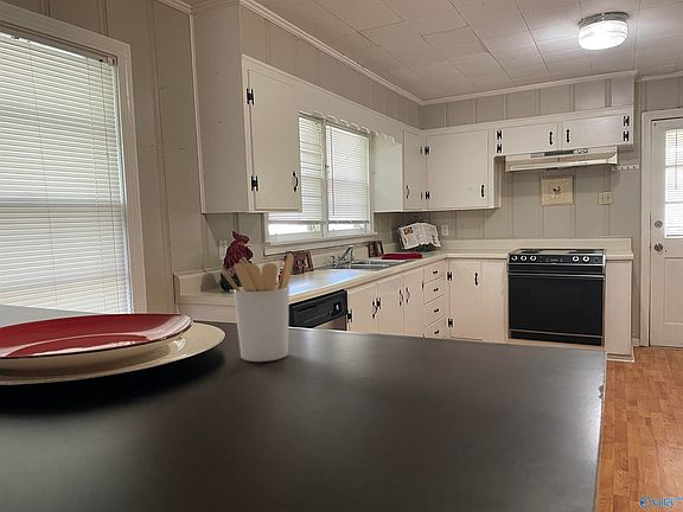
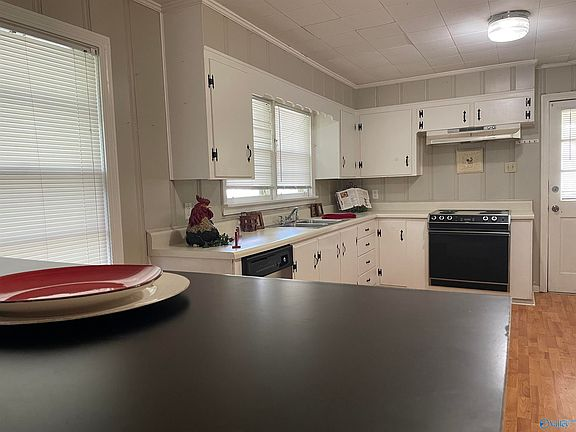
- utensil holder (261, 307)
